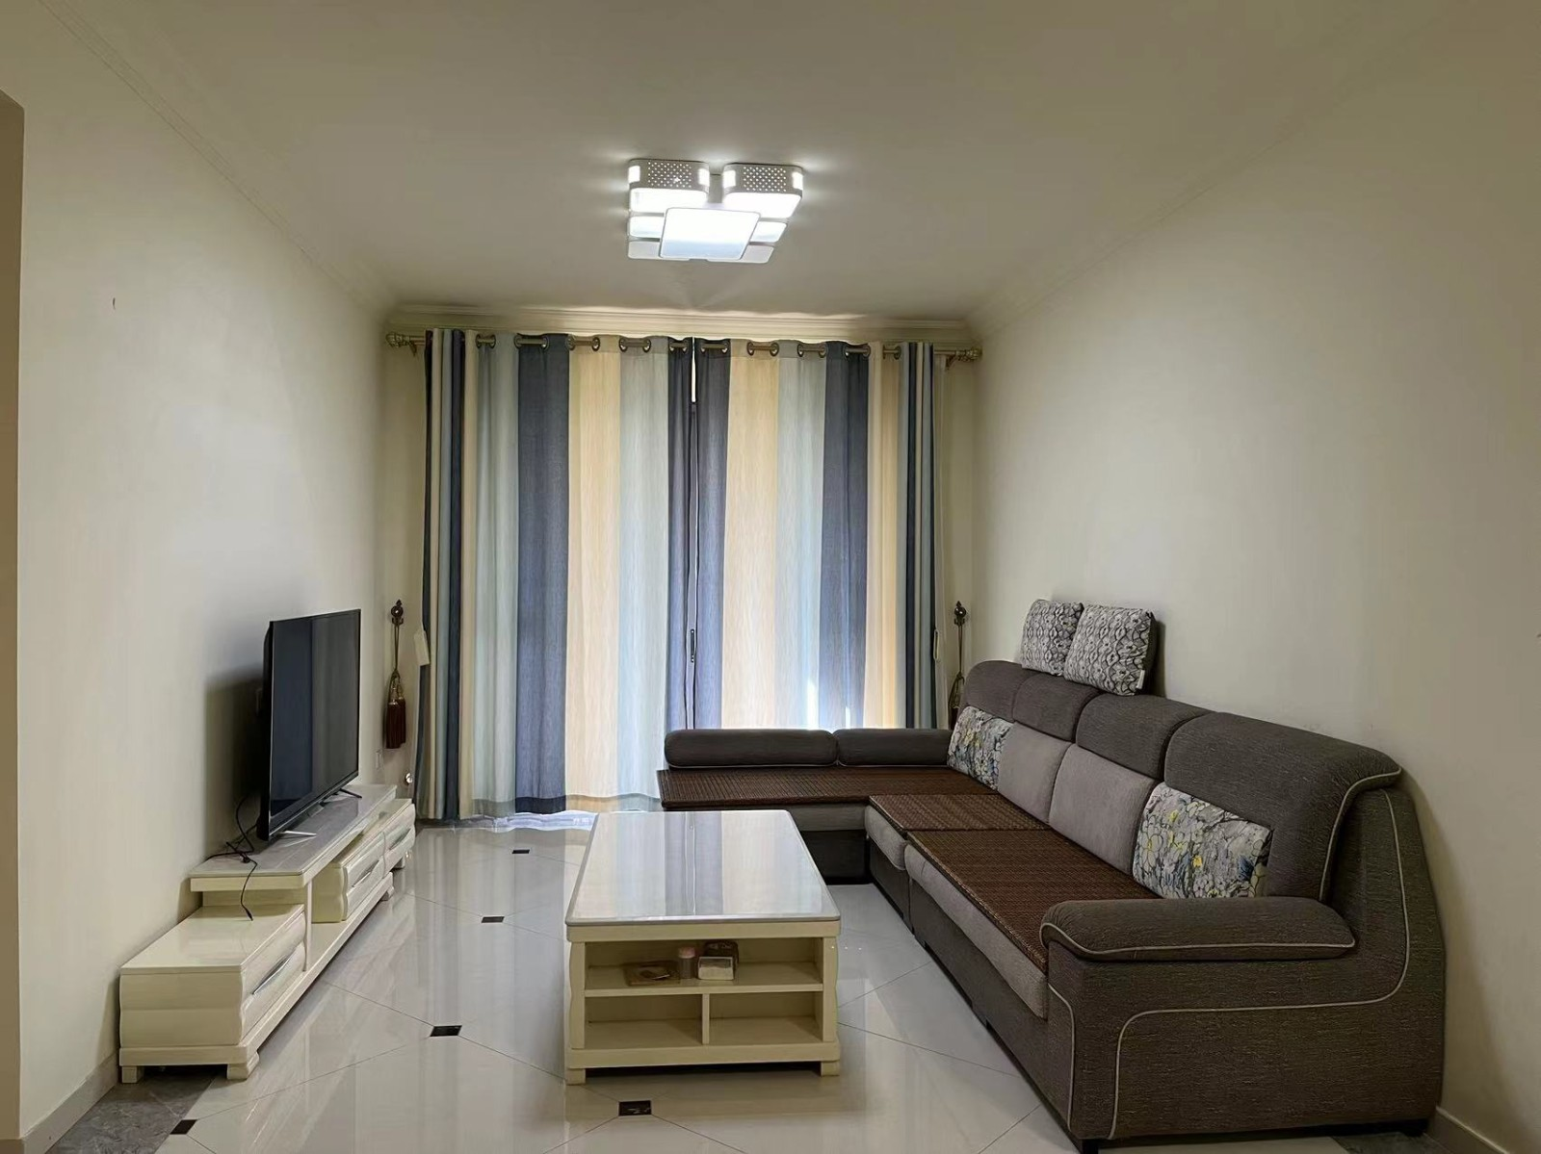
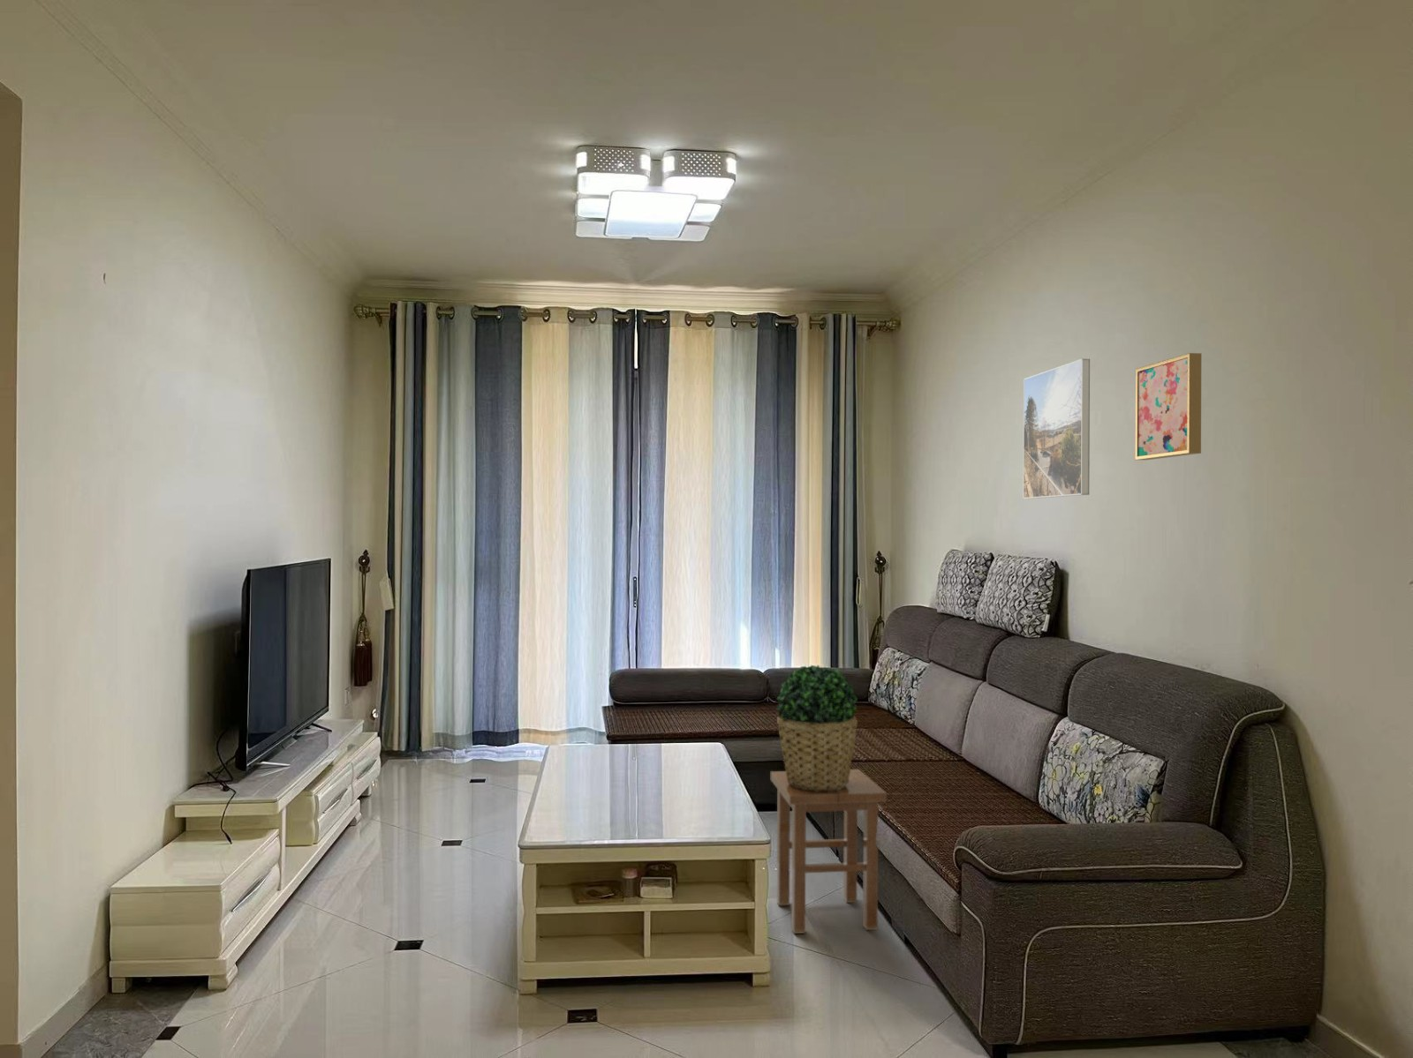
+ wall art (1166, 409)
+ stool (825, 847)
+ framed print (1054, 432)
+ potted plant (816, 723)
